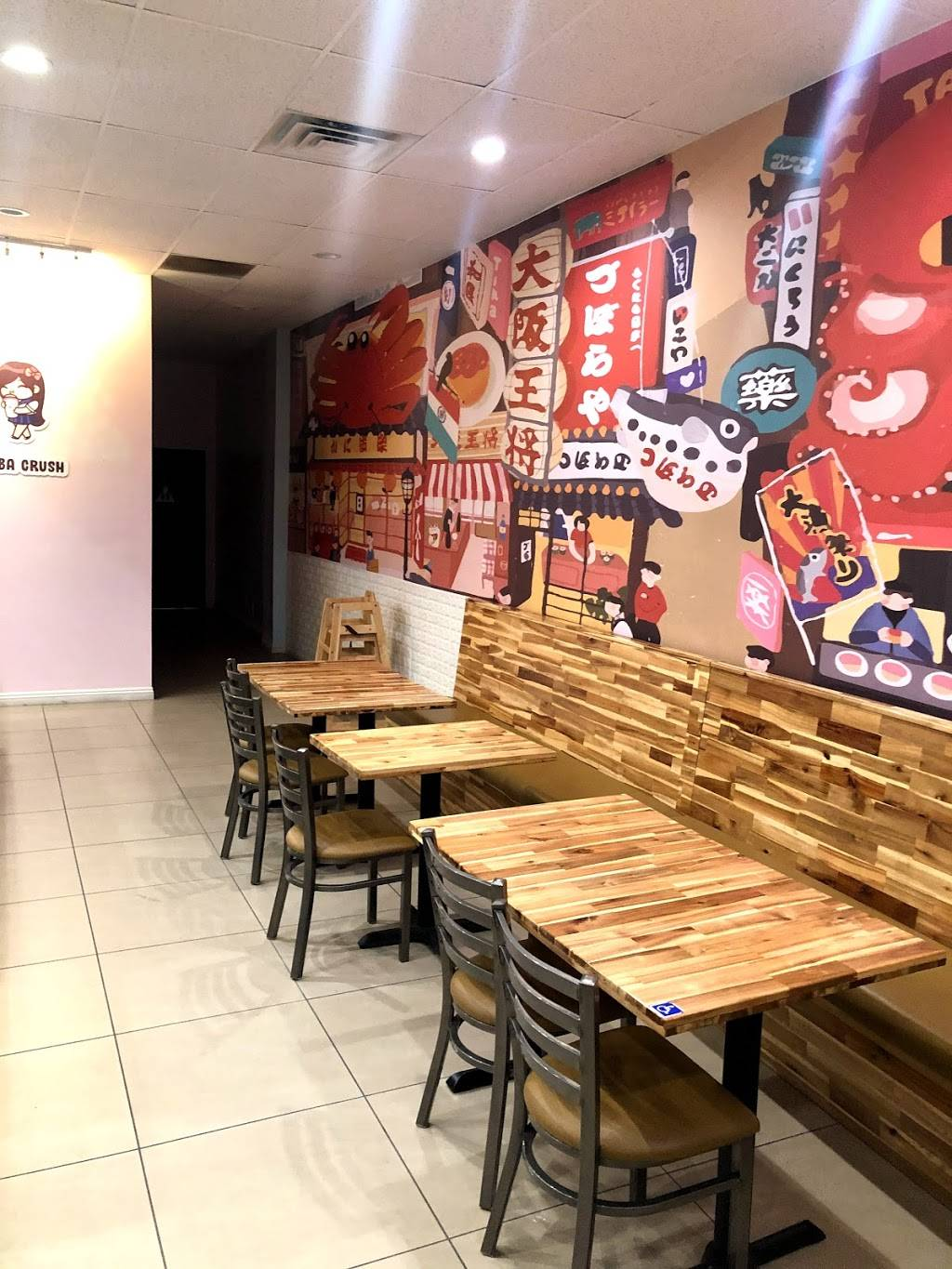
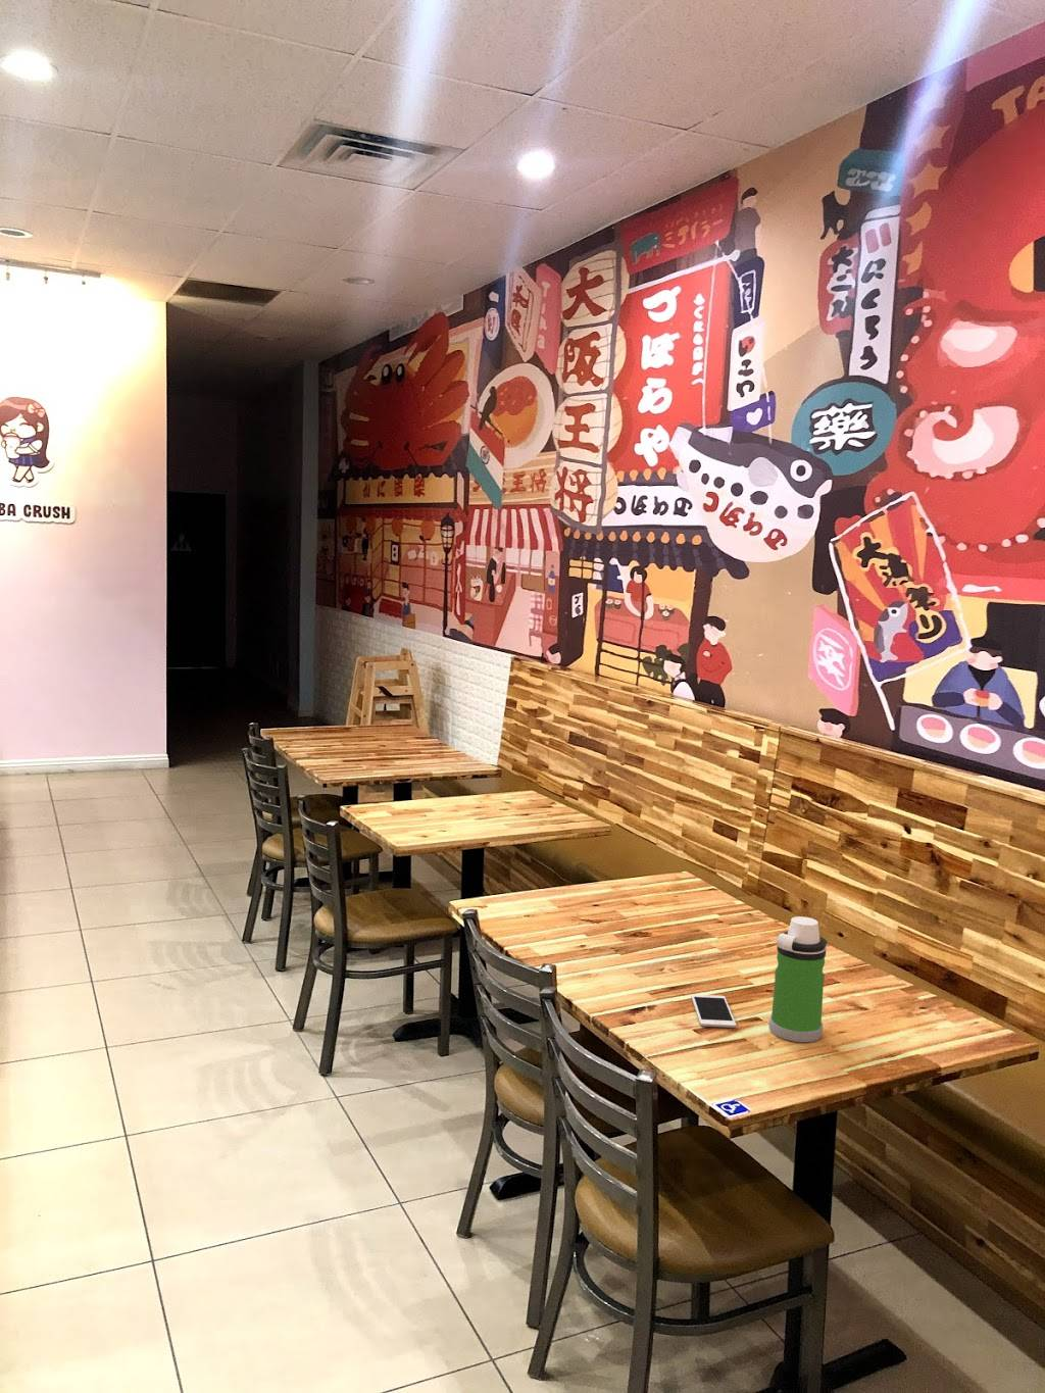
+ water bottle (799, 977)
+ cell phone (712, 1010)
